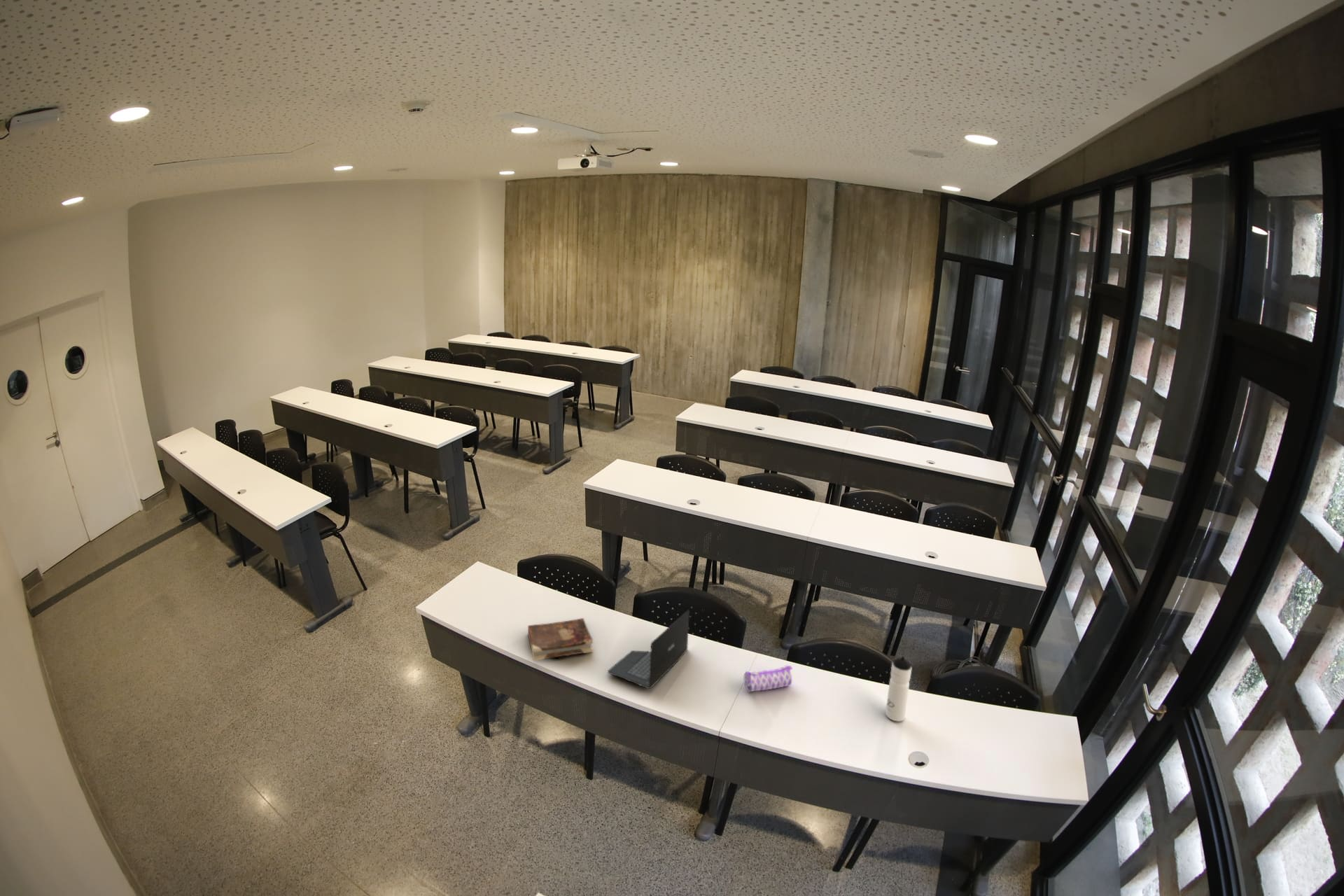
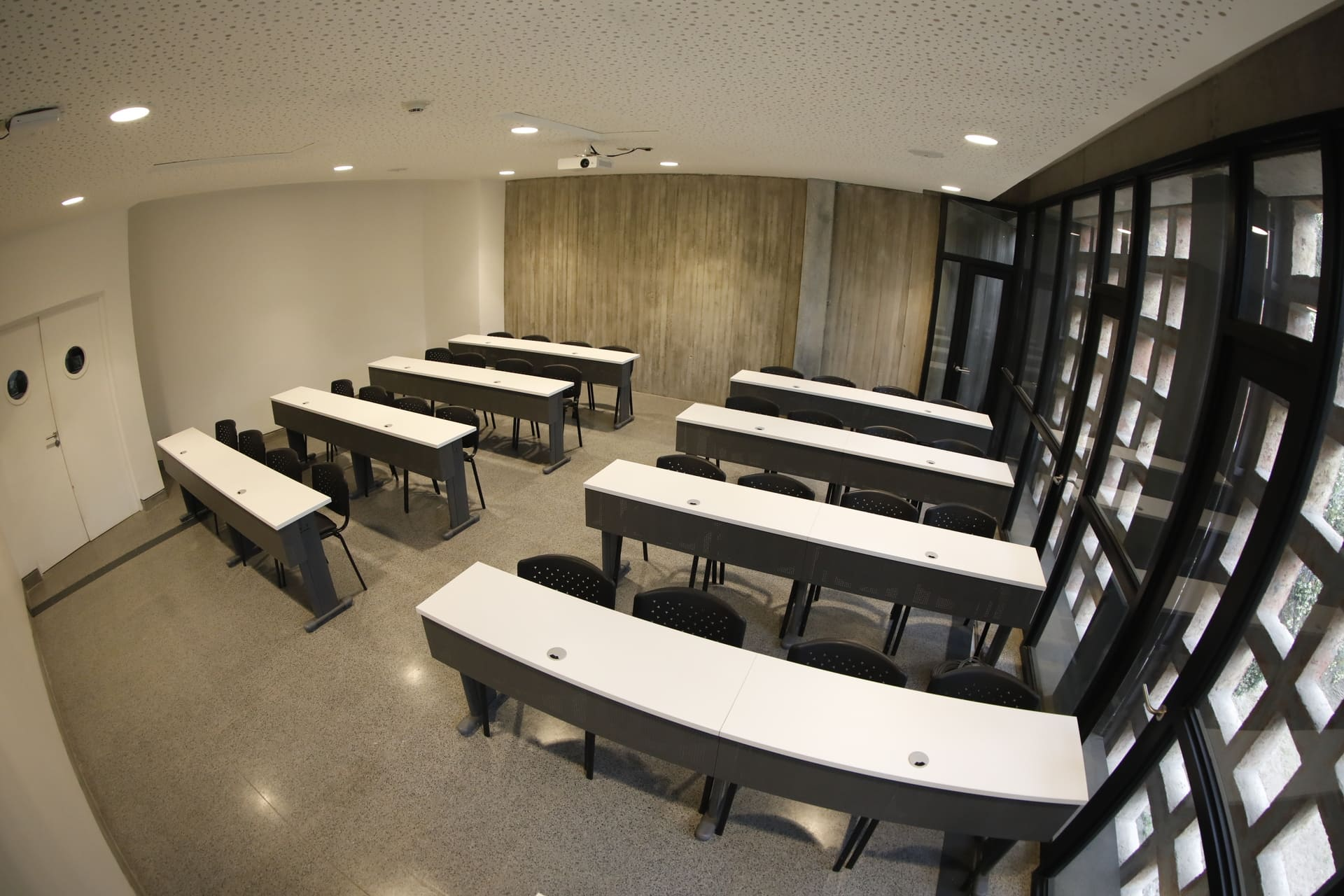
- pencil case (767, 678)
- laptop (651, 643)
- water bottle (899, 687)
- book (559, 637)
